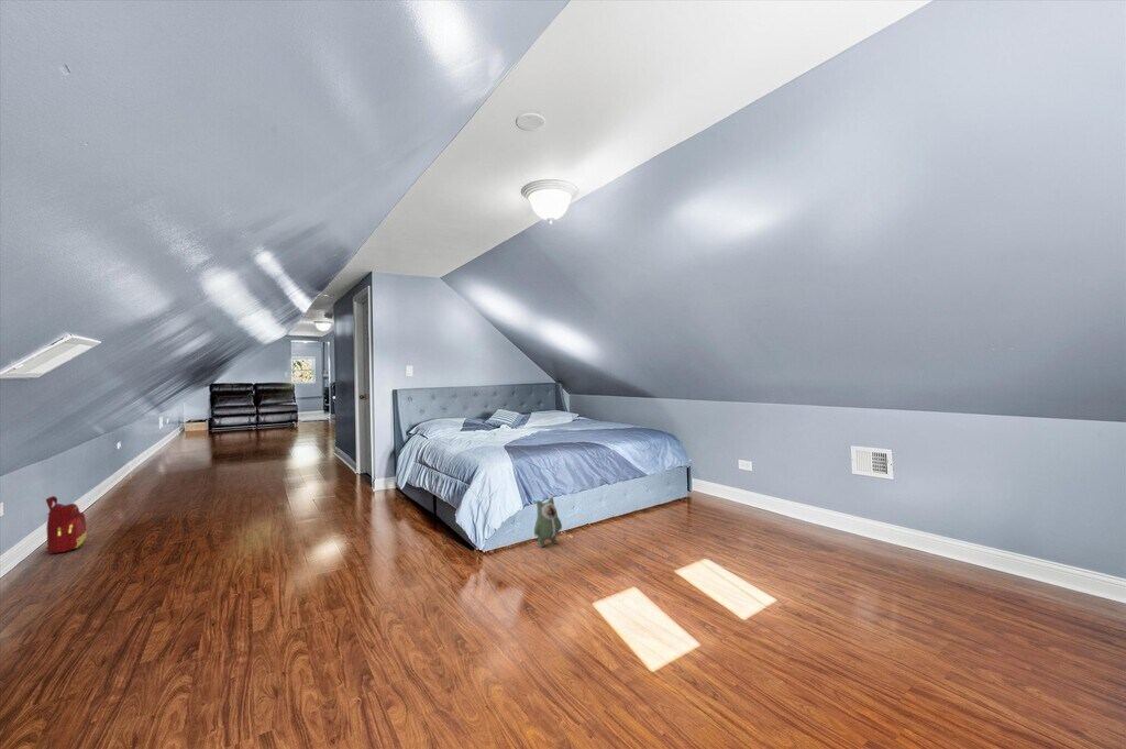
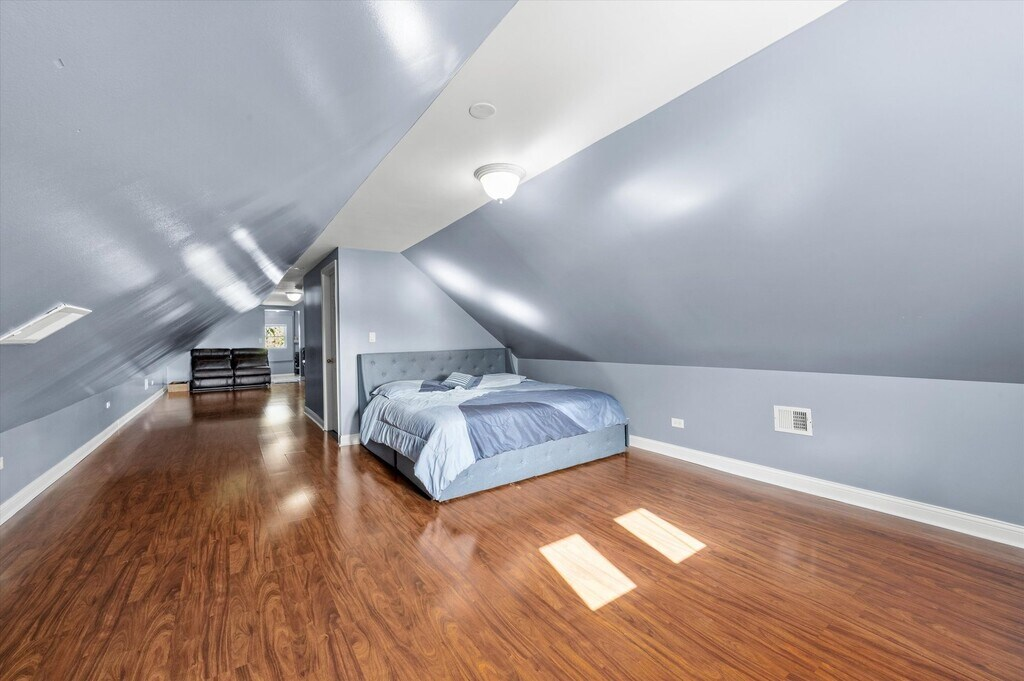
- plush toy (547, 521)
- backpack (65, 521)
